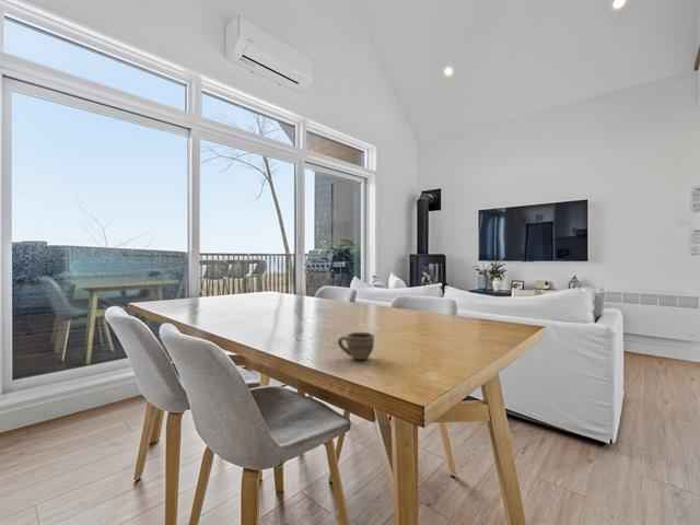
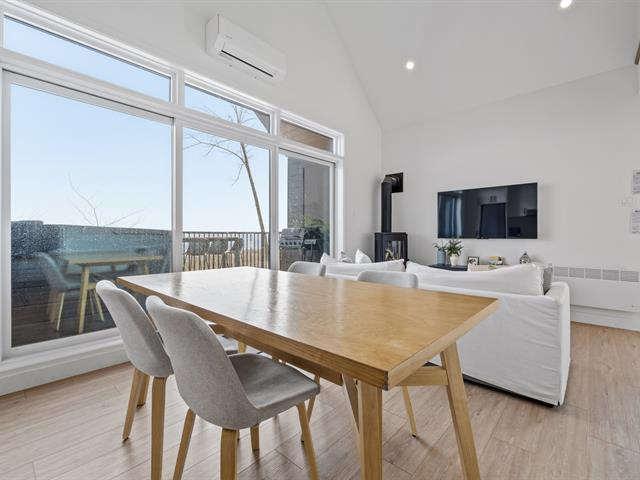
- cup (355, 346)
